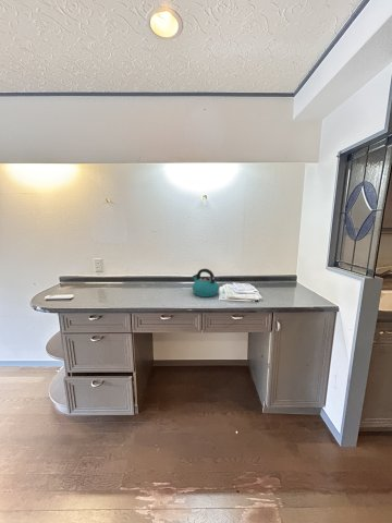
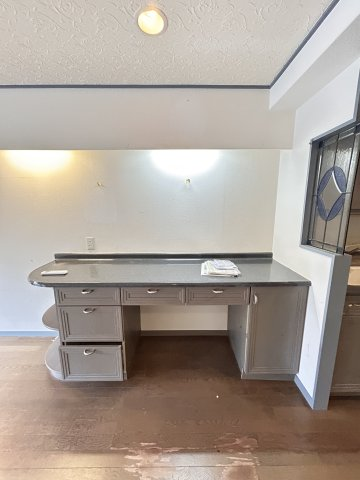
- kettle (204, 280)
